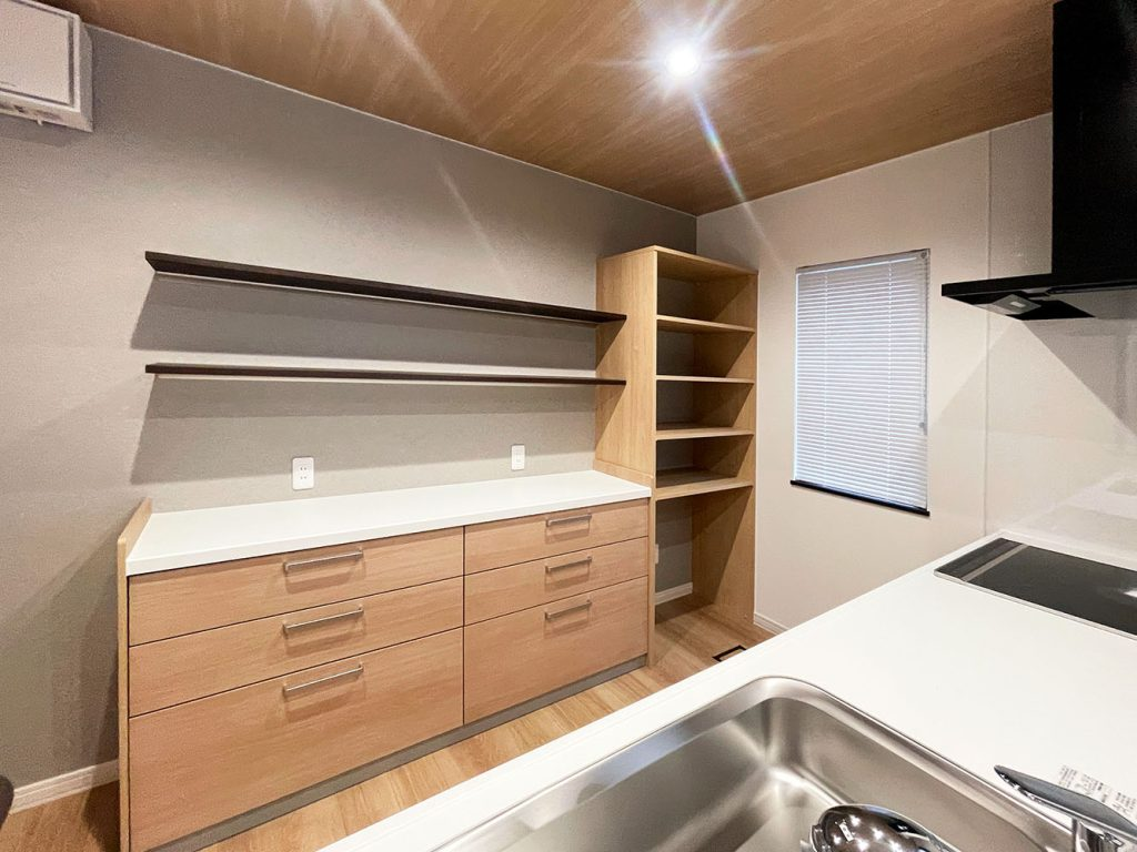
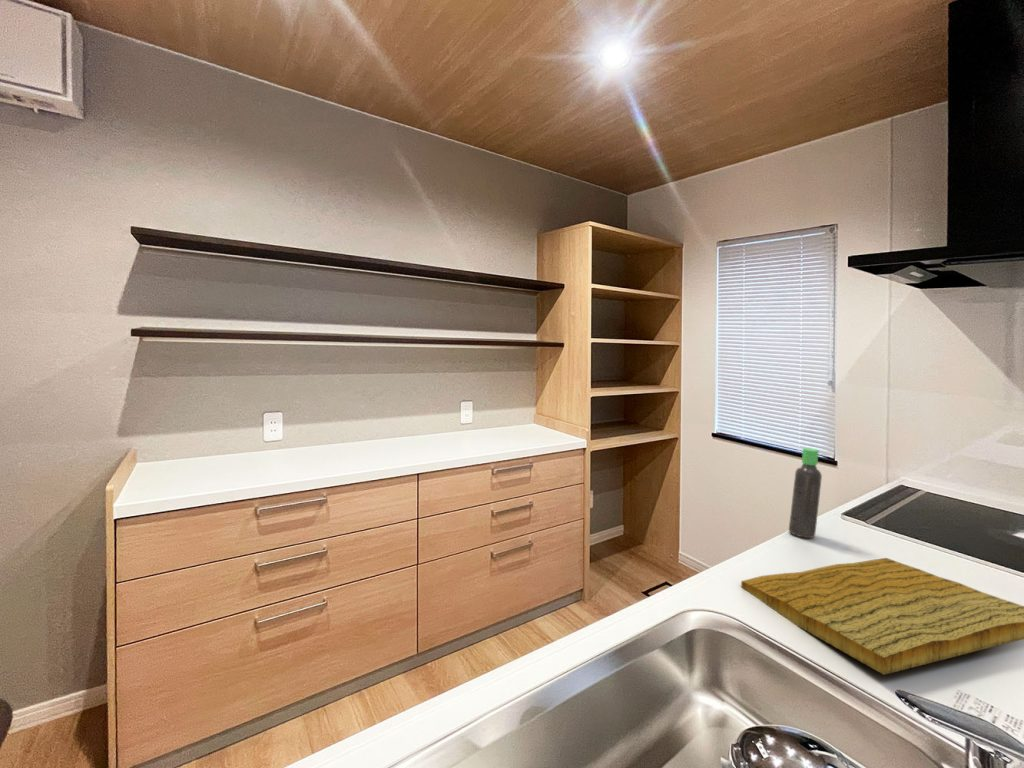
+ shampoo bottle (805, 491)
+ cutting board (884, 600)
